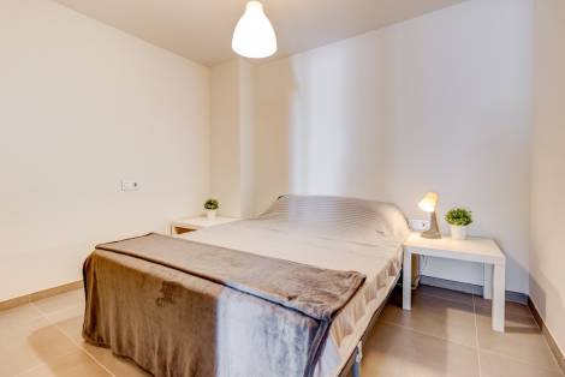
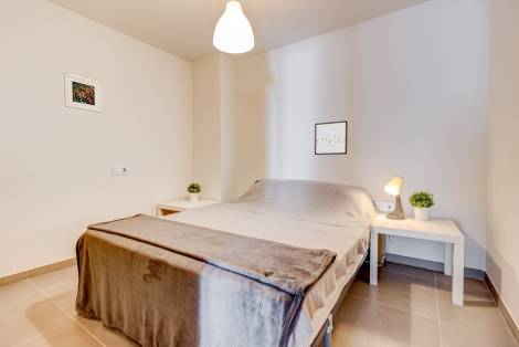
+ wall art (330, 138)
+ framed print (83, 93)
